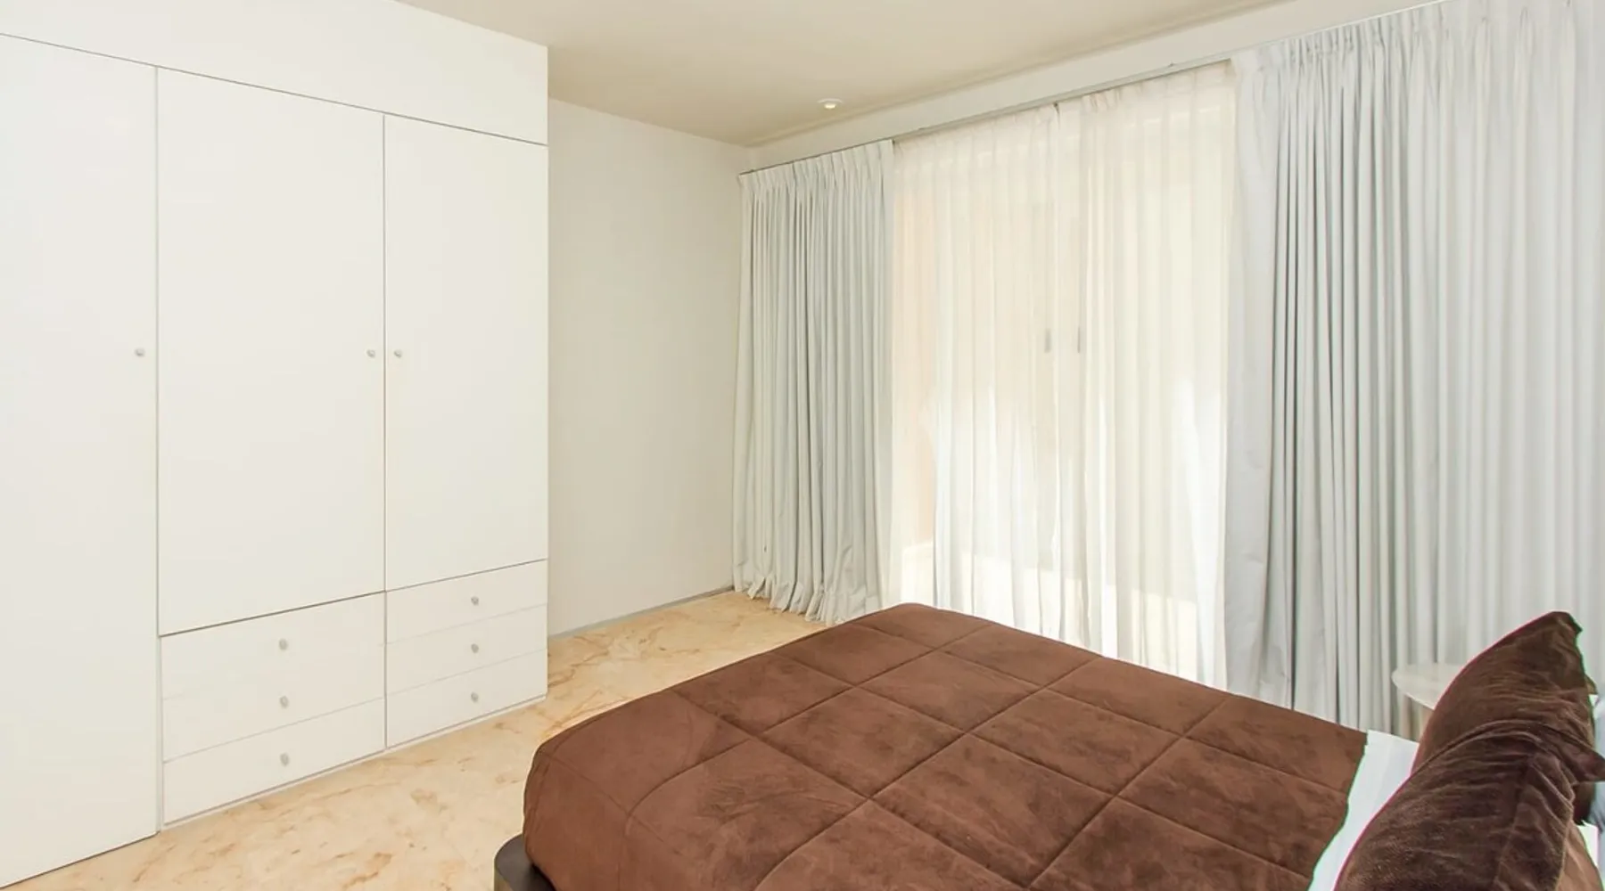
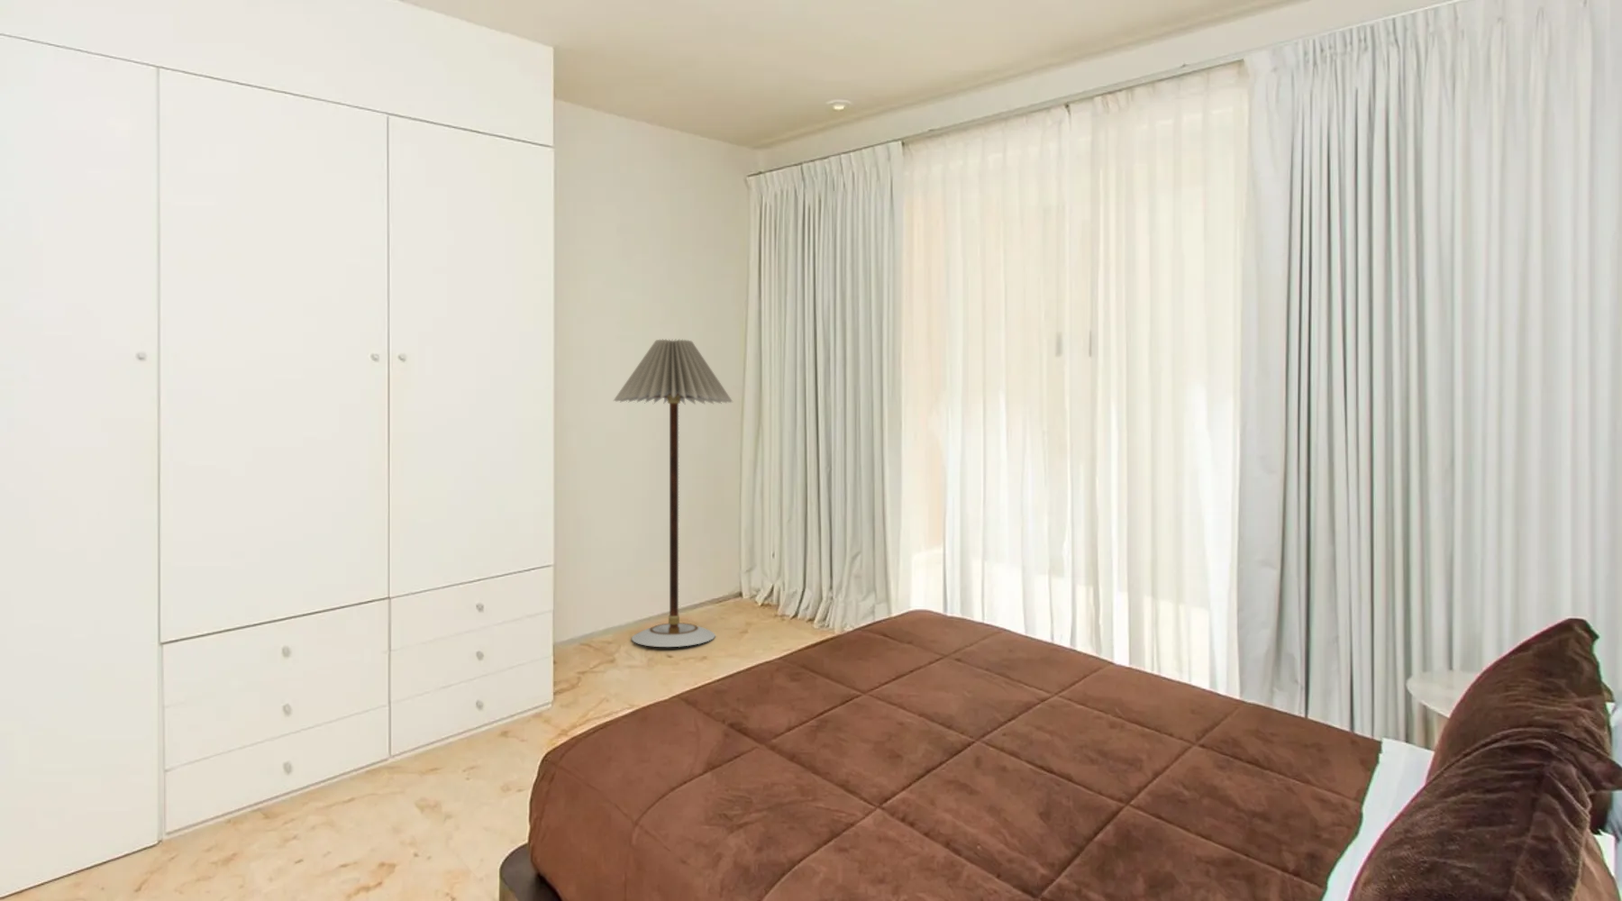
+ floor lamp (673, 488)
